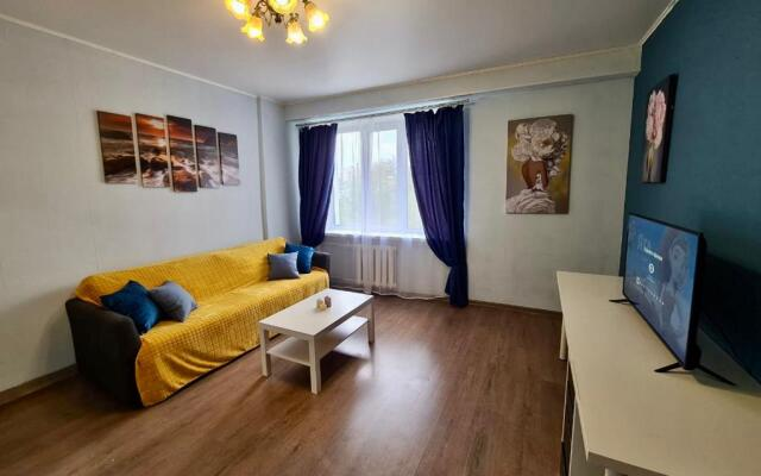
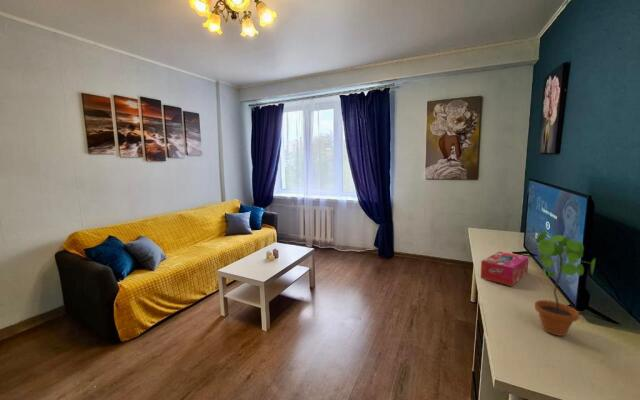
+ tissue box (505, 267)
+ potted plant (557, 283)
